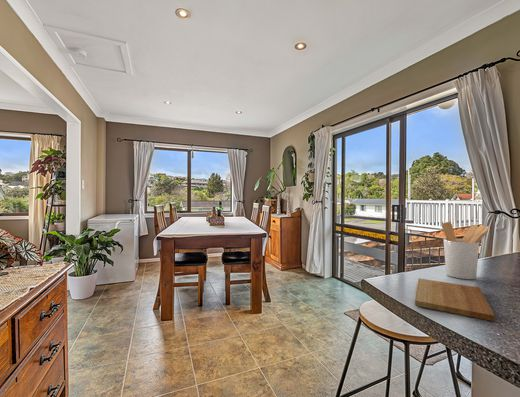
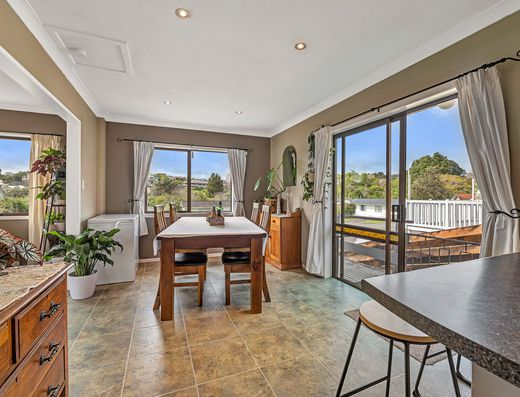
- utensil holder (466, 249)
- cutting board (449, 295)
